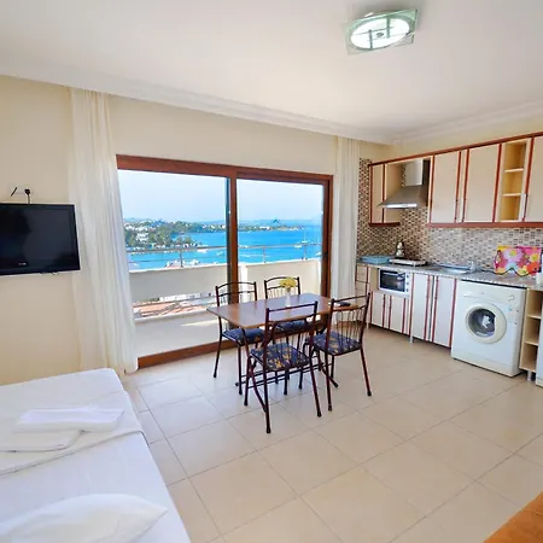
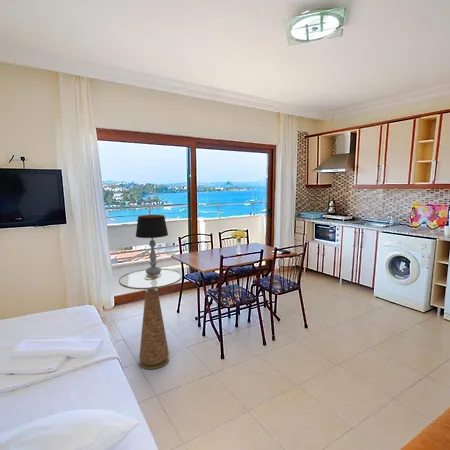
+ table lamp (152, 245)
+ side table (152, 319)
